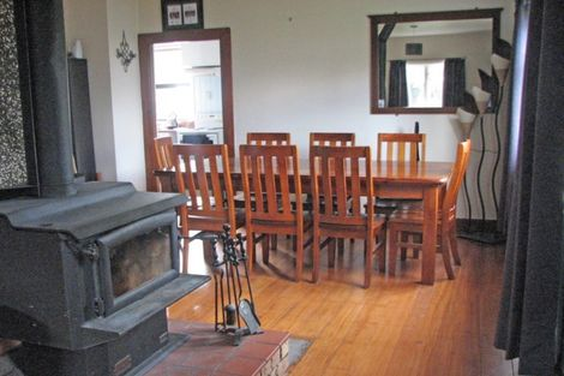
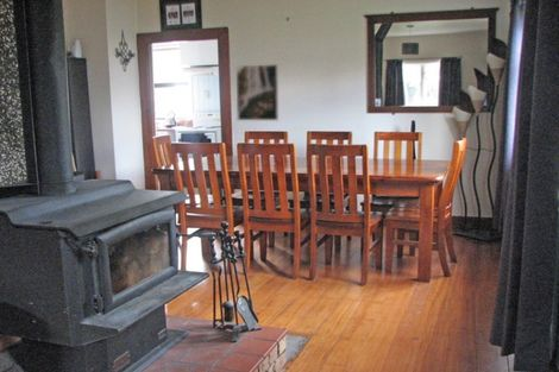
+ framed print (257, 93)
